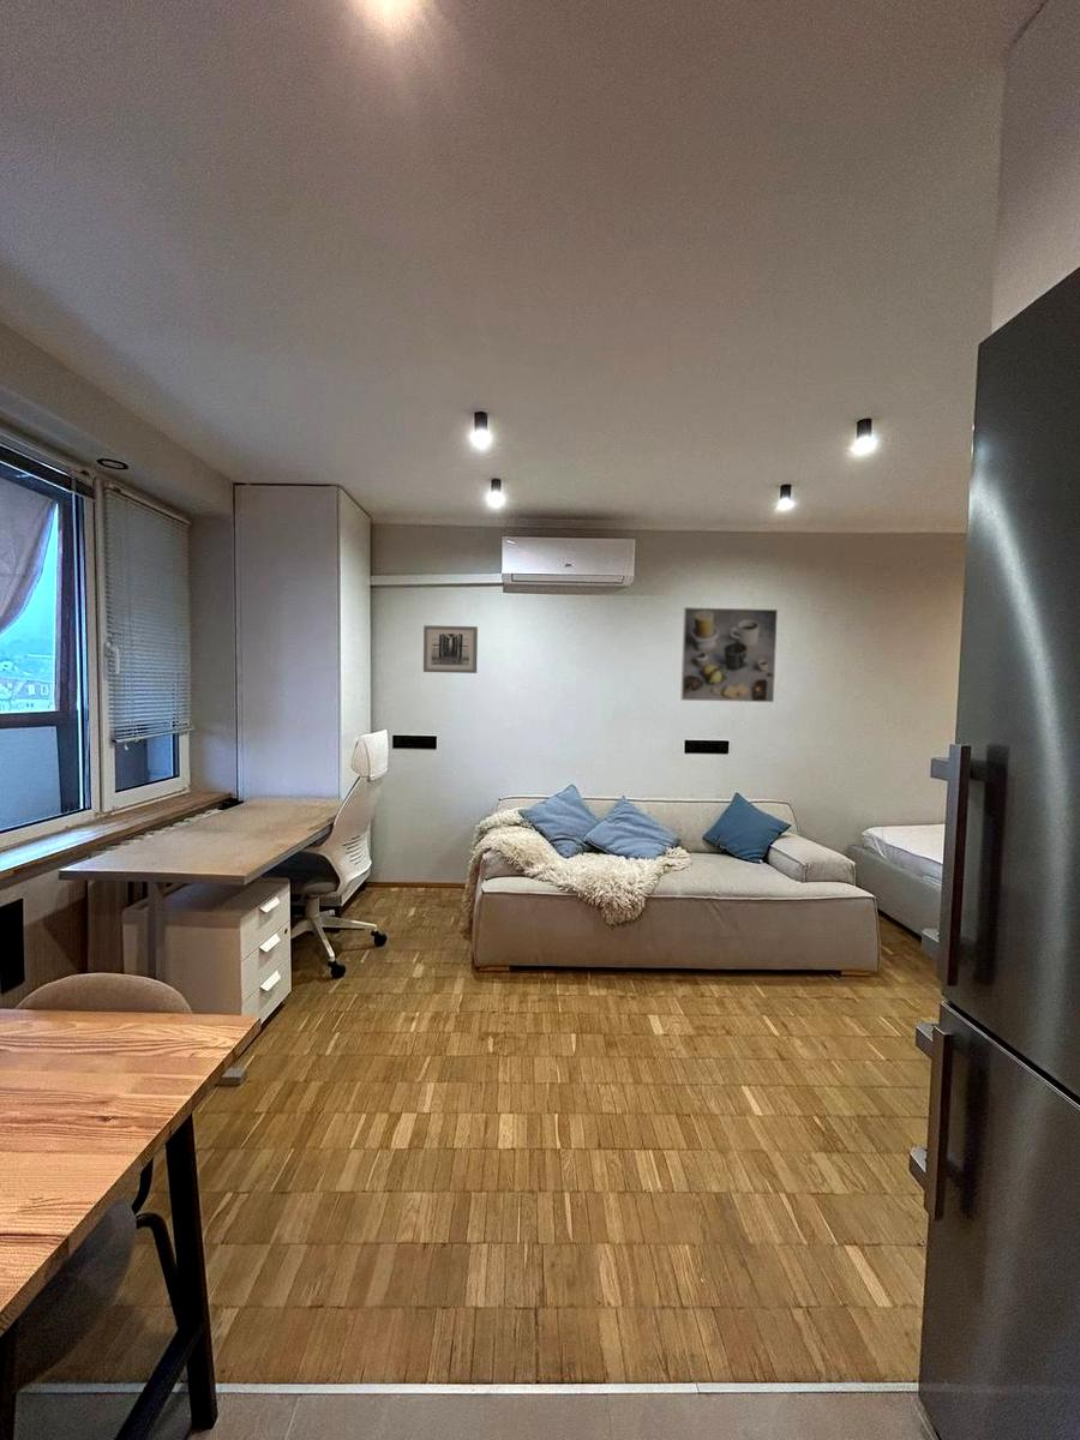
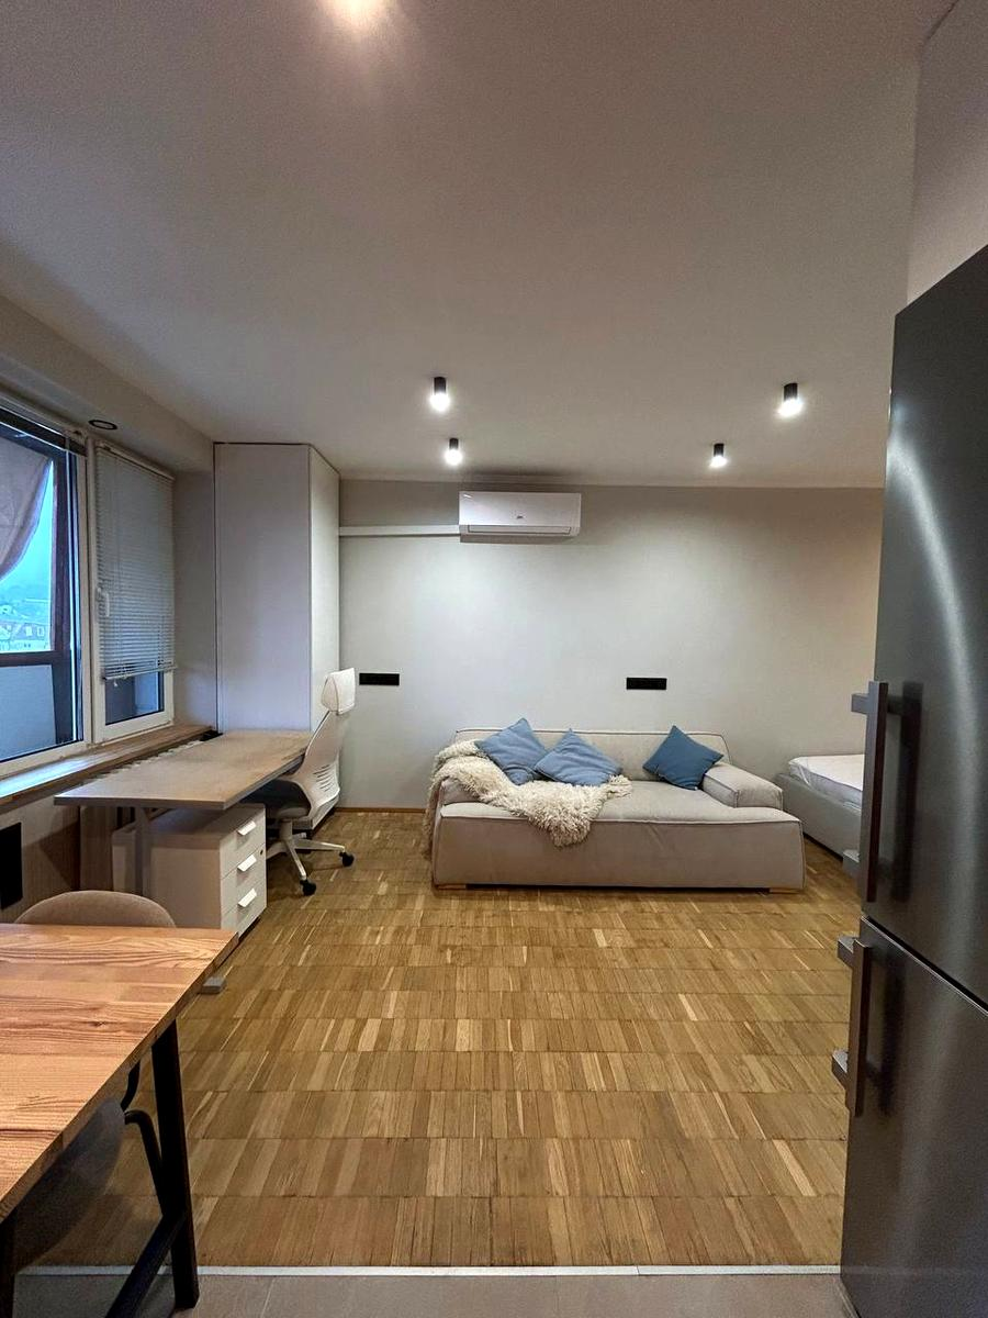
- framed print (728, 654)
- wall art (450, 649)
